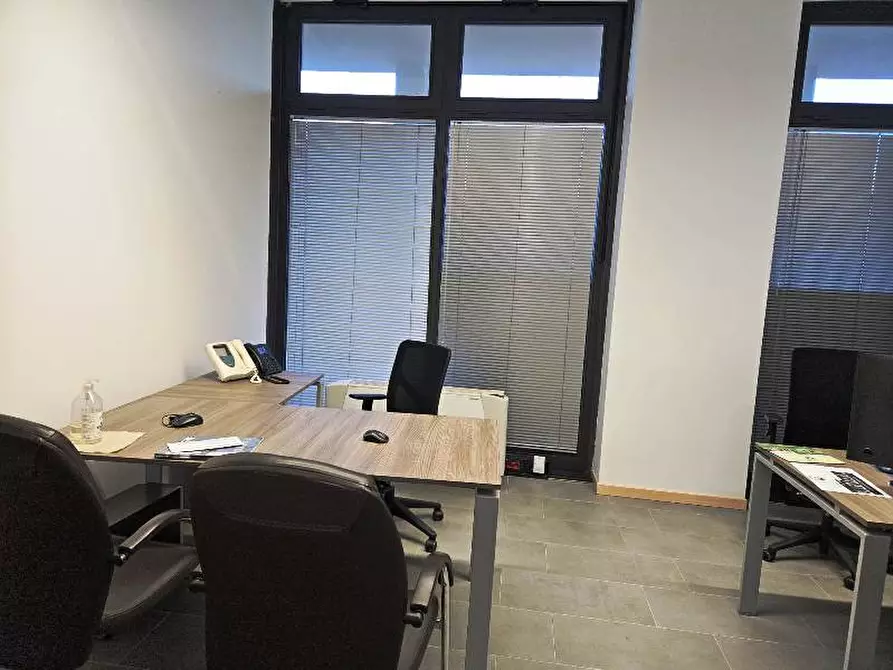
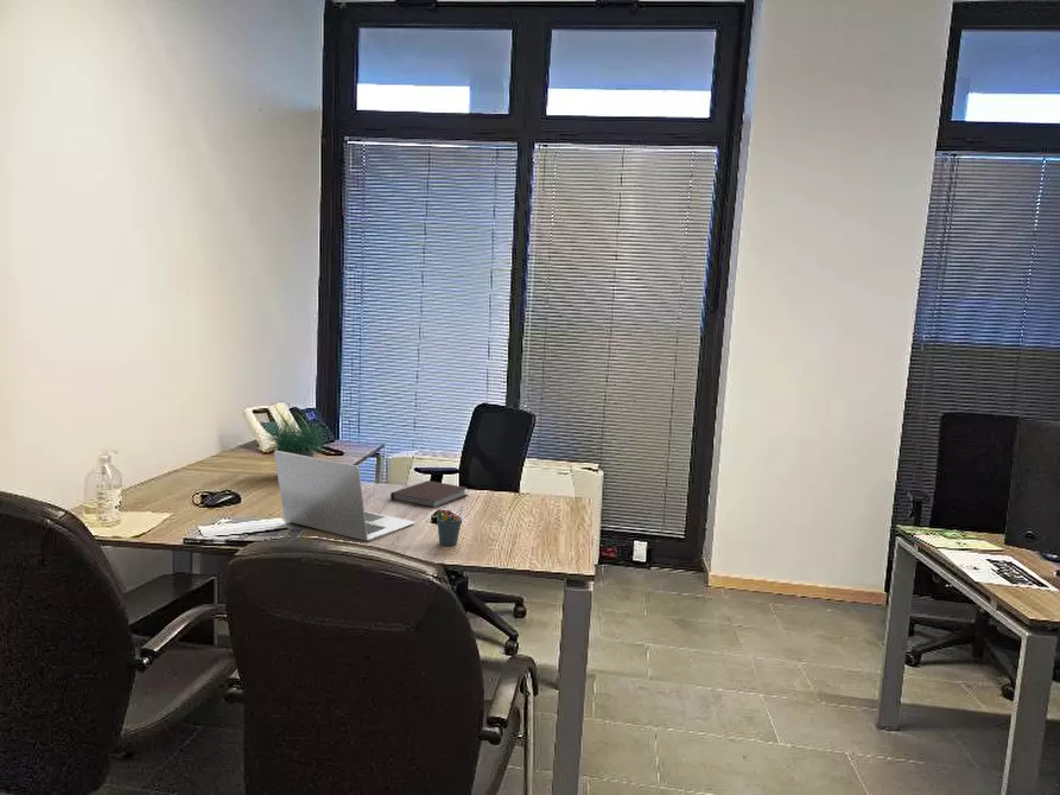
+ notebook (430, 494)
+ pen holder (449, 523)
+ potted plant (296, 437)
+ laptop (347, 488)
